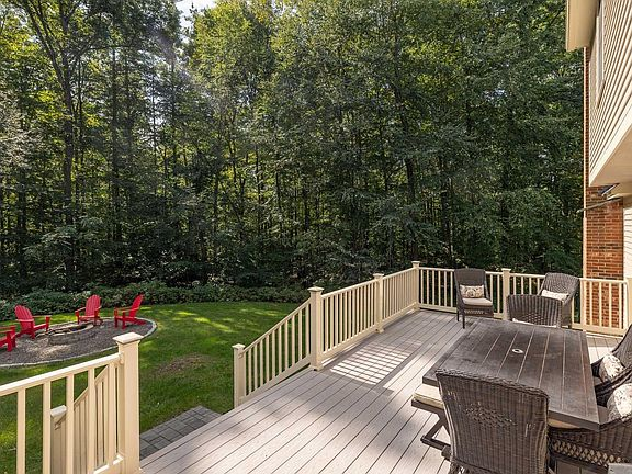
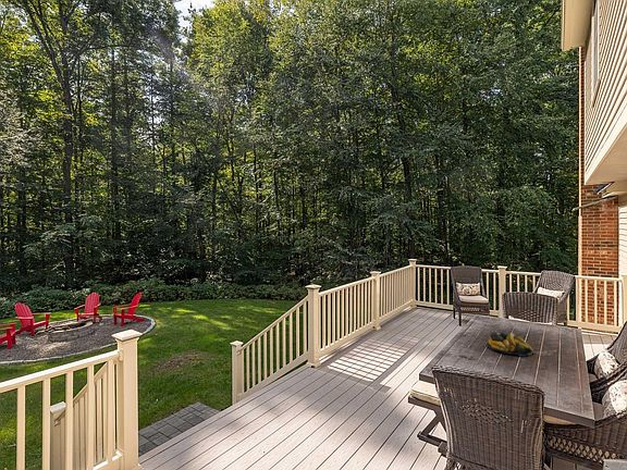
+ fruit bowl (508, 341)
